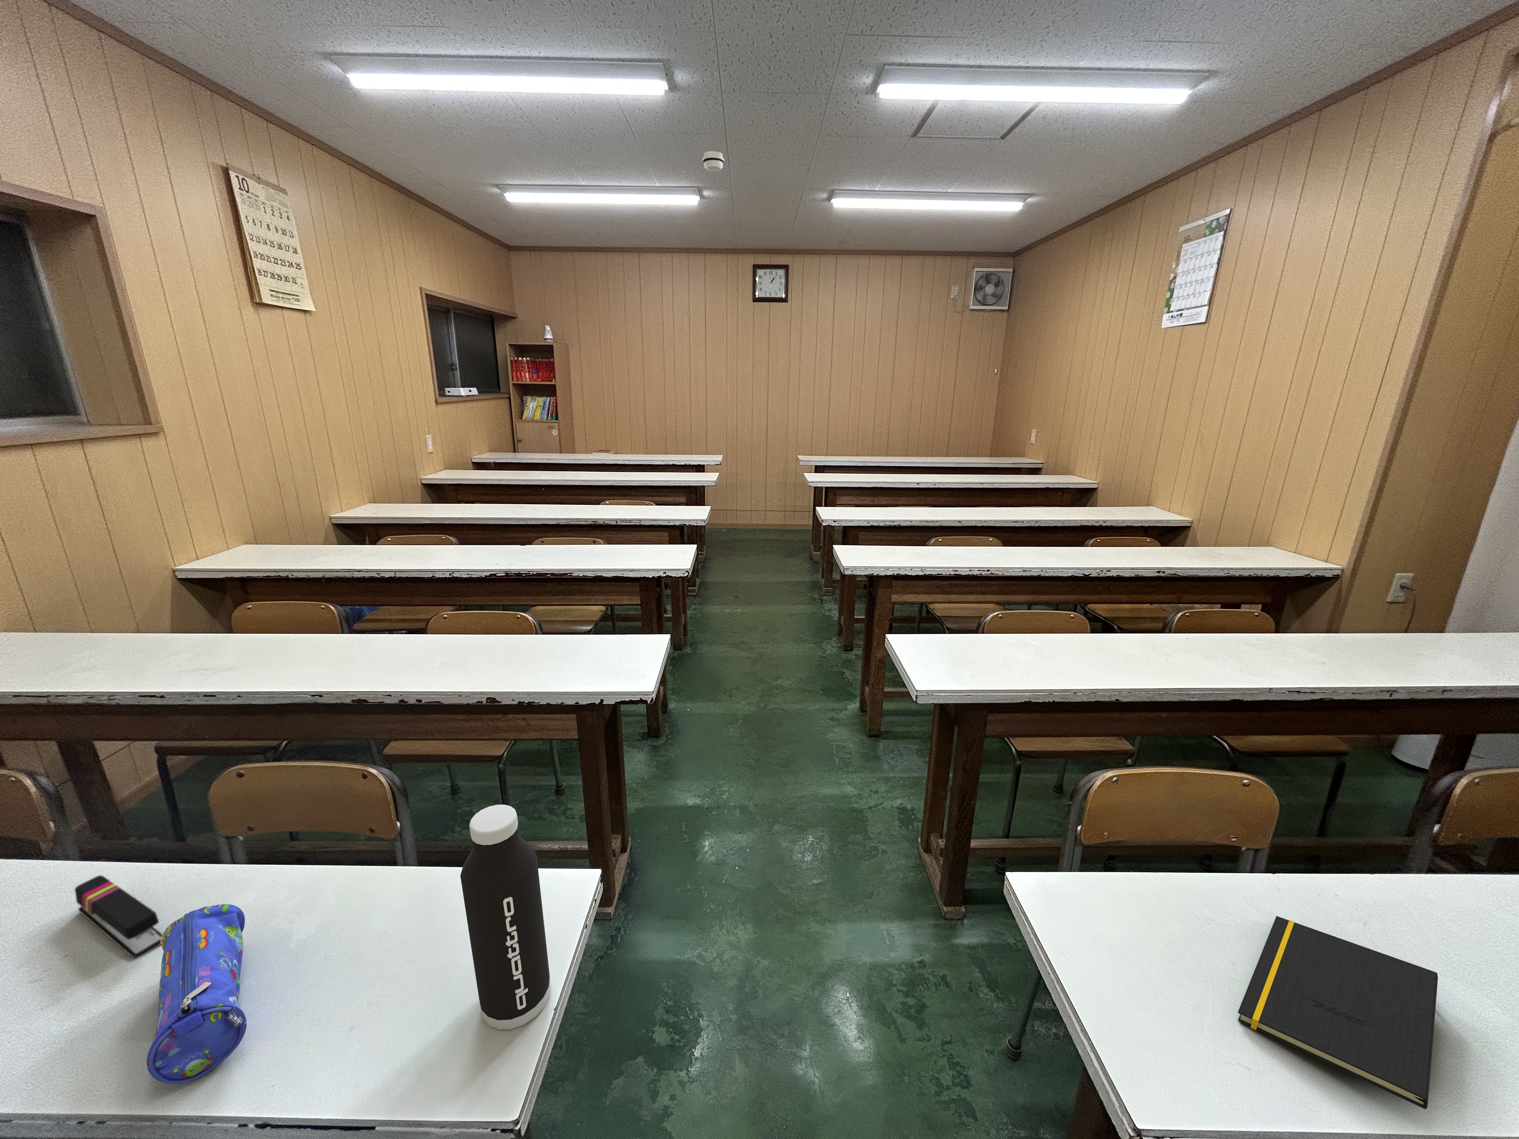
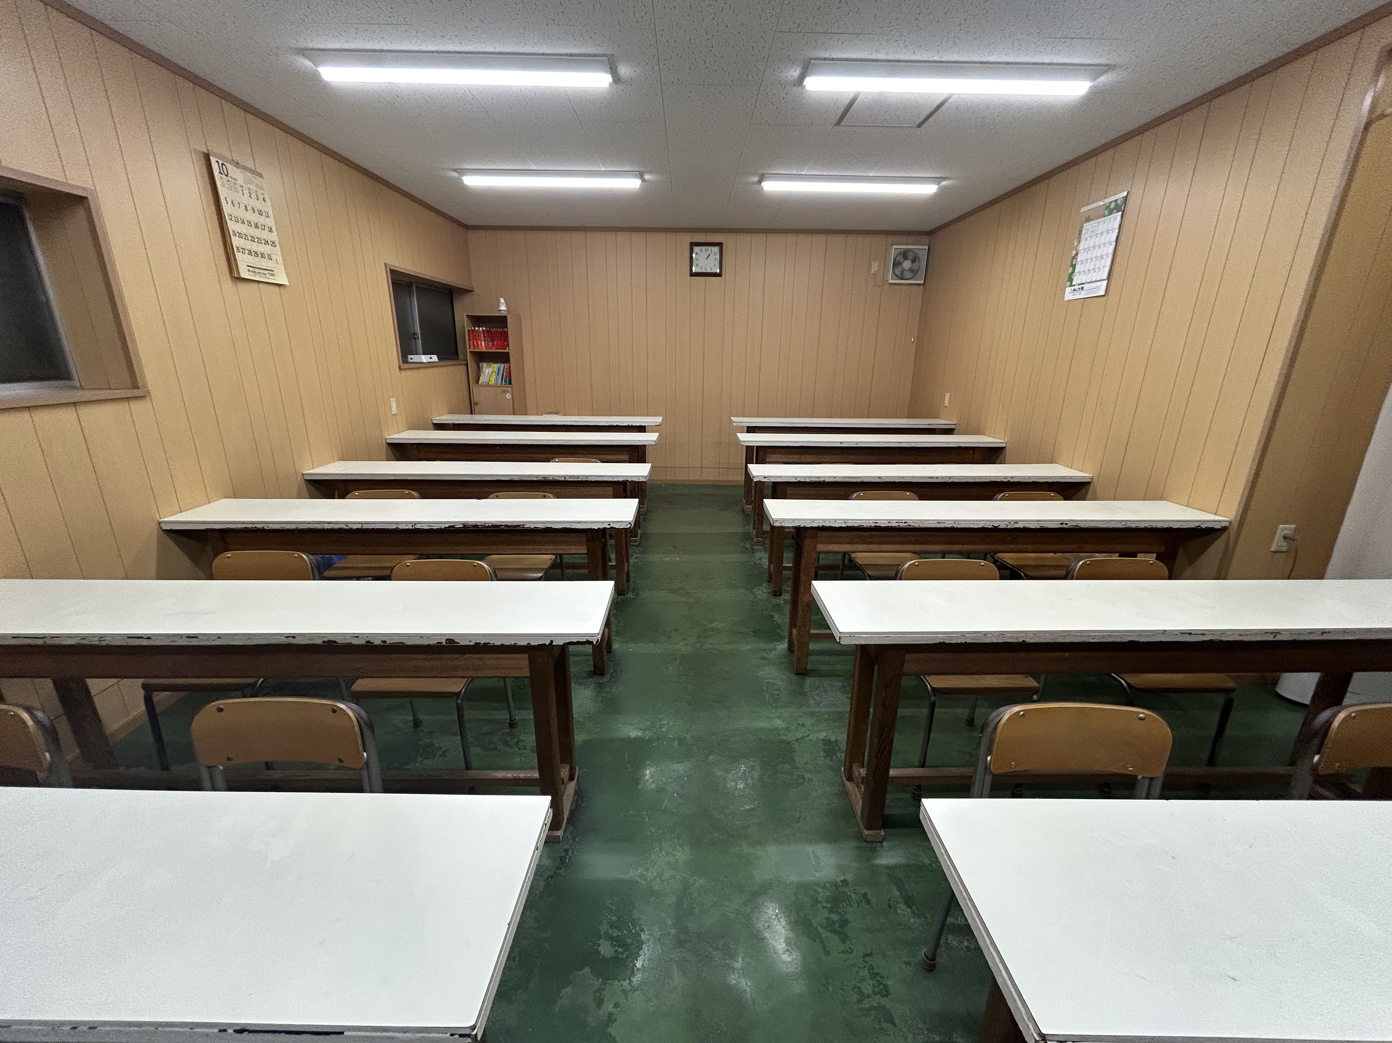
- water bottle (506, 913)
- notepad (1338, 997)
- stapler (117, 912)
- smoke detector (713, 162)
- pencil case (201, 981)
